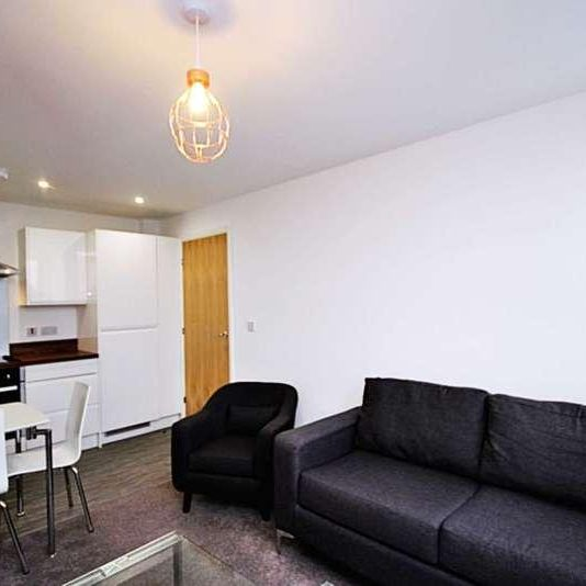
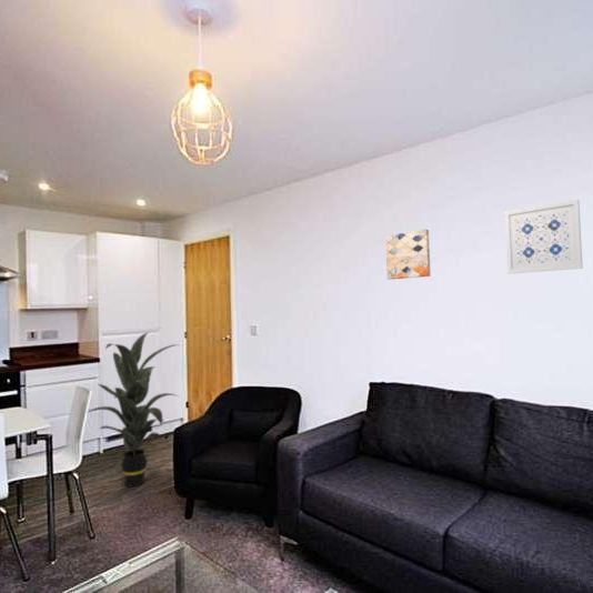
+ wall art (541, 238)
+ indoor plant (140, 406)
+ wall art (406, 254)
